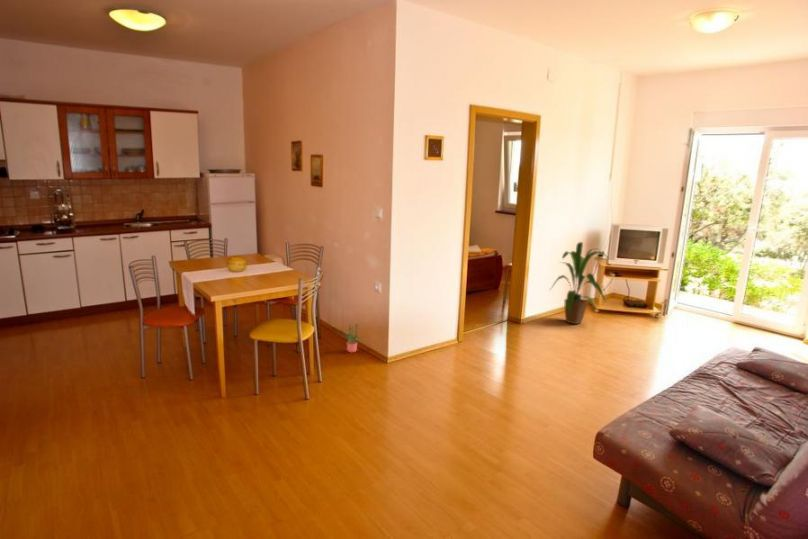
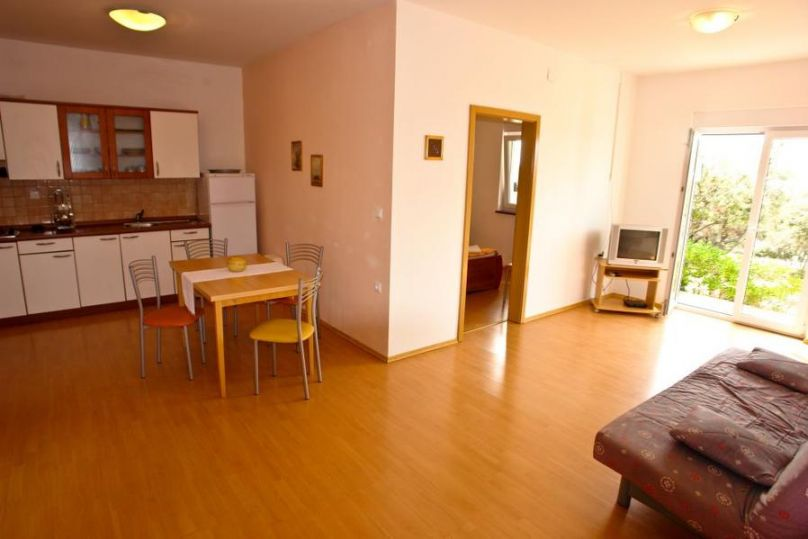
- potted plant (351, 339)
- house plant (582, 281)
